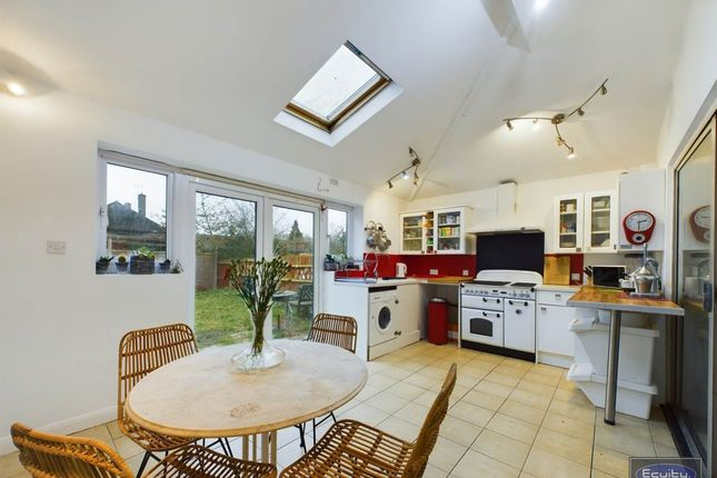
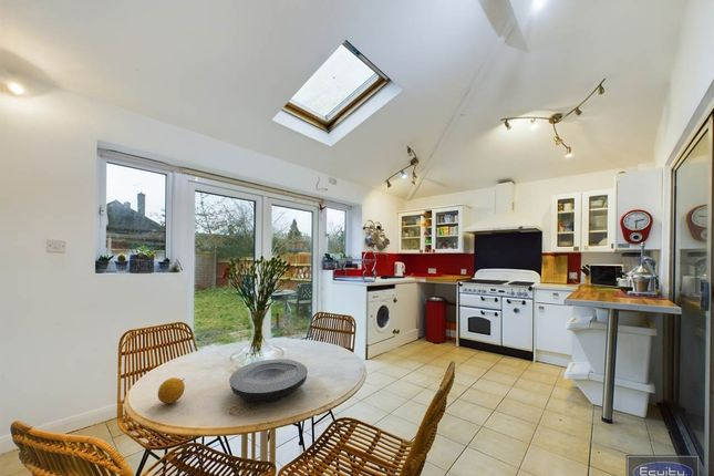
+ fruit (170, 390)
+ plate (269, 382)
